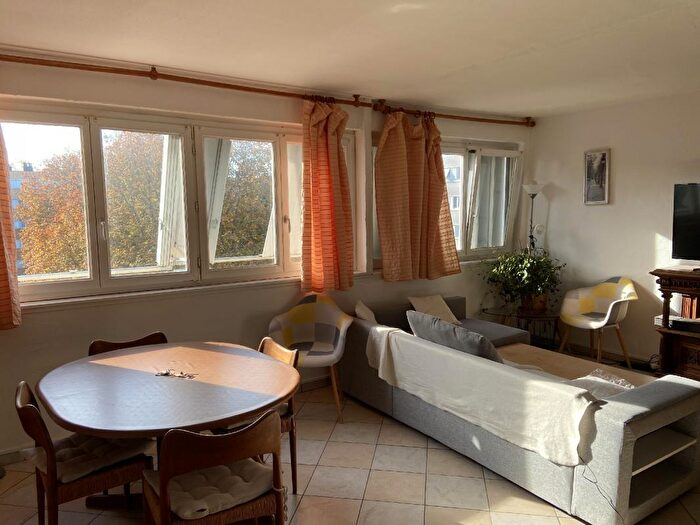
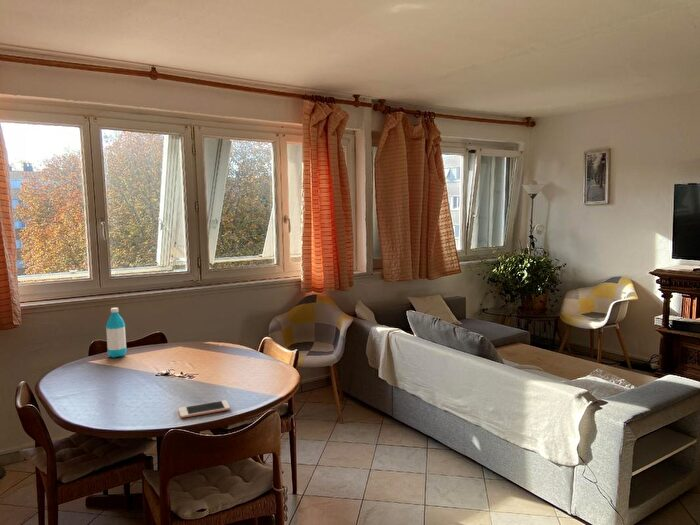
+ cell phone (204, 408)
+ water bottle (115, 332)
